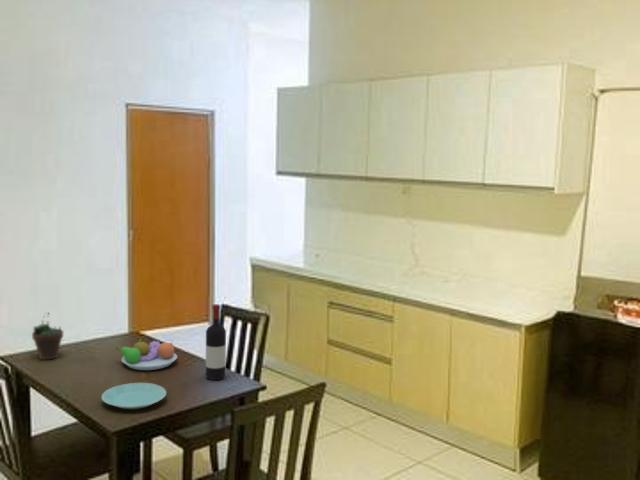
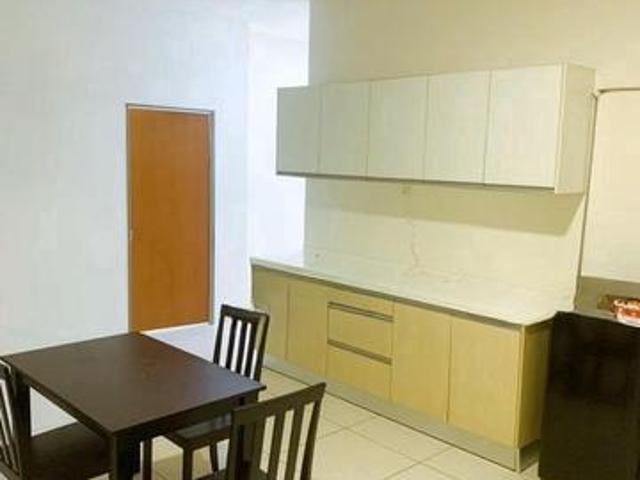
- wine bottle (215, 341)
- succulent plant (47, 334)
- plate (134, 397)
- fruit bowl (147, 352)
